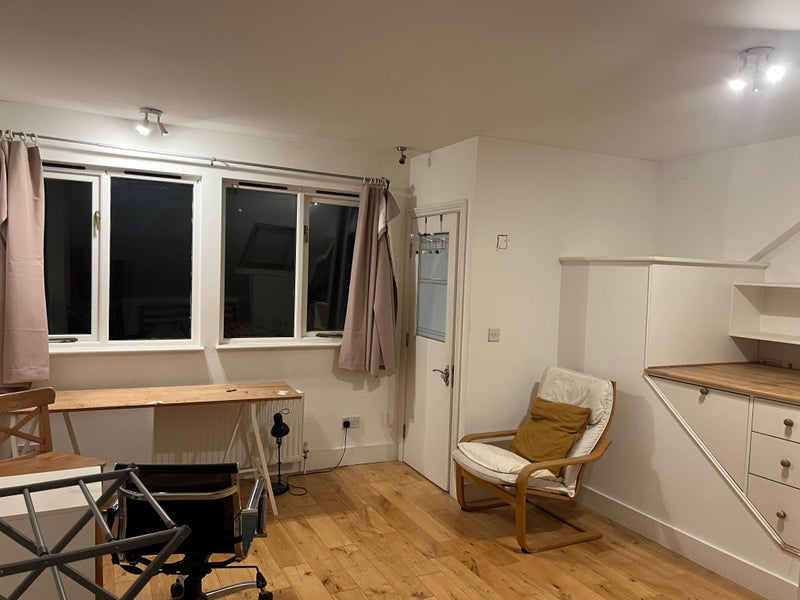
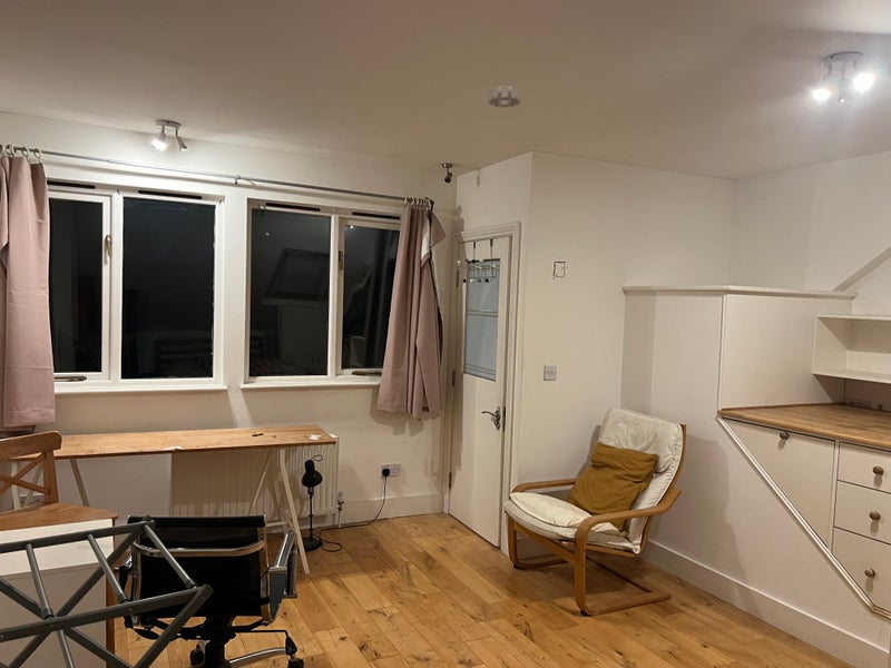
+ smoke detector (505, 96)
